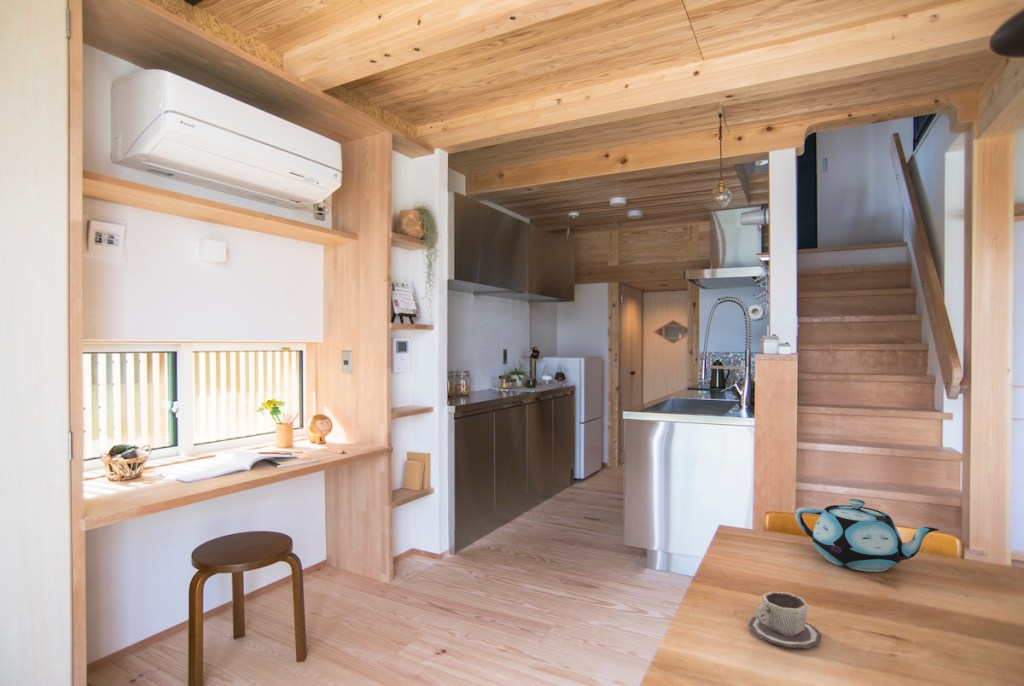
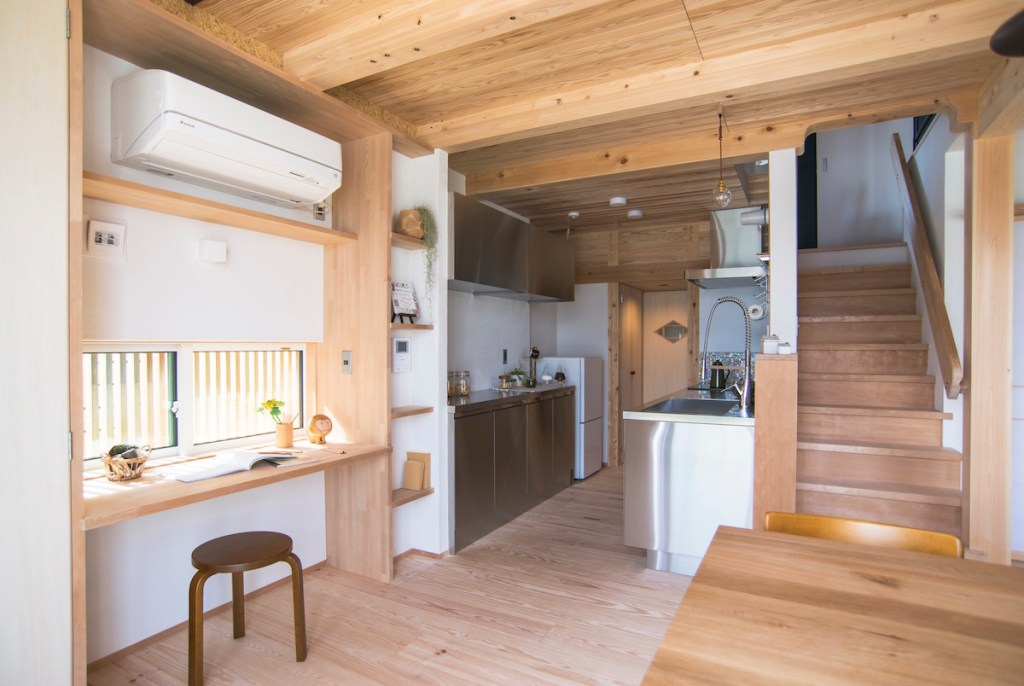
- cup (784, 616)
- teapot (861, 532)
